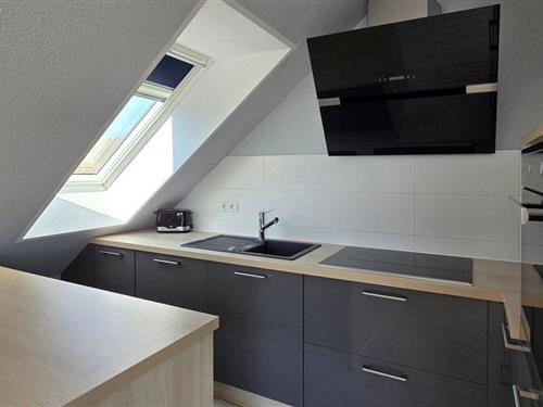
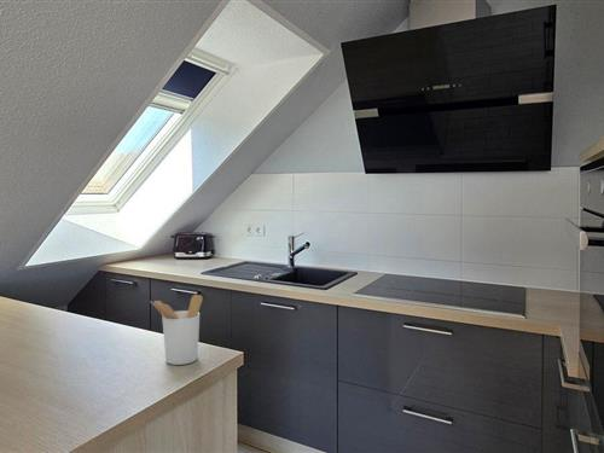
+ utensil holder (175, 327)
